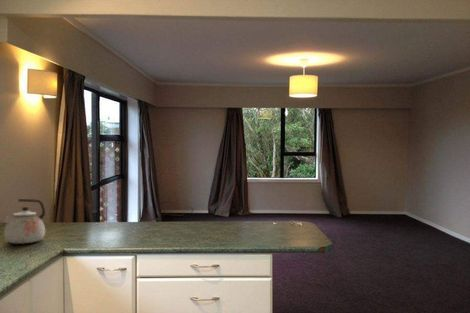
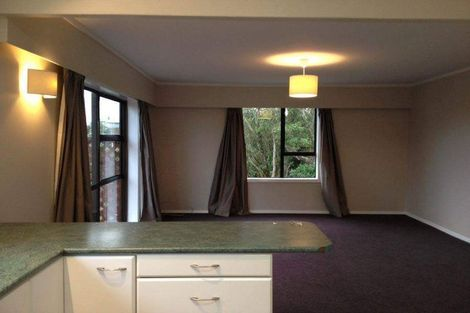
- kettle (24, 220)
